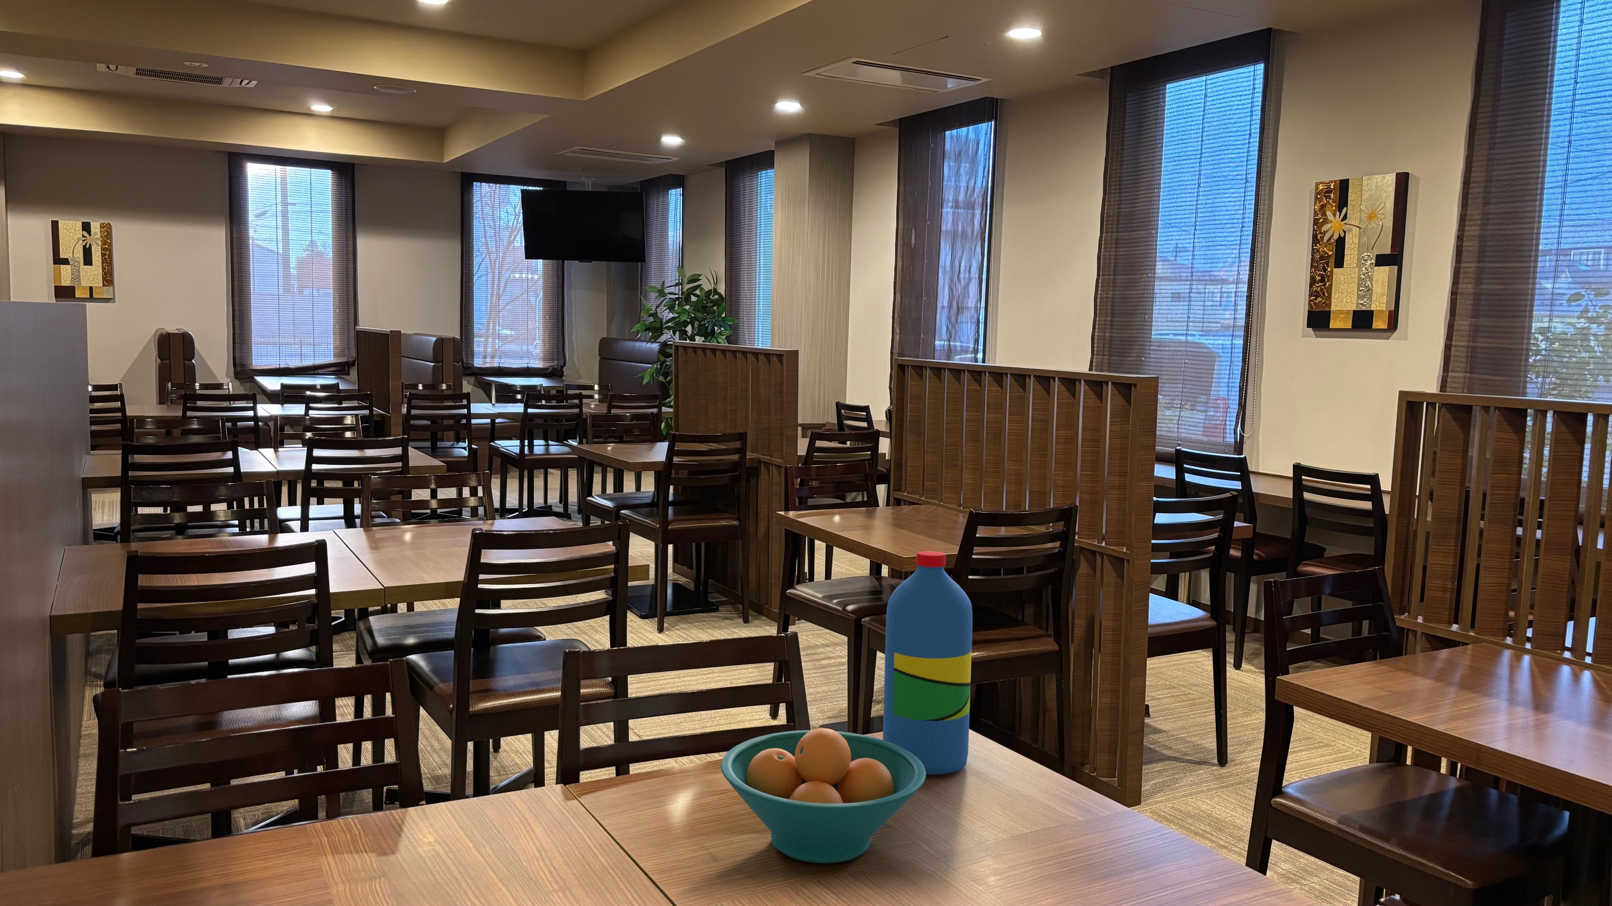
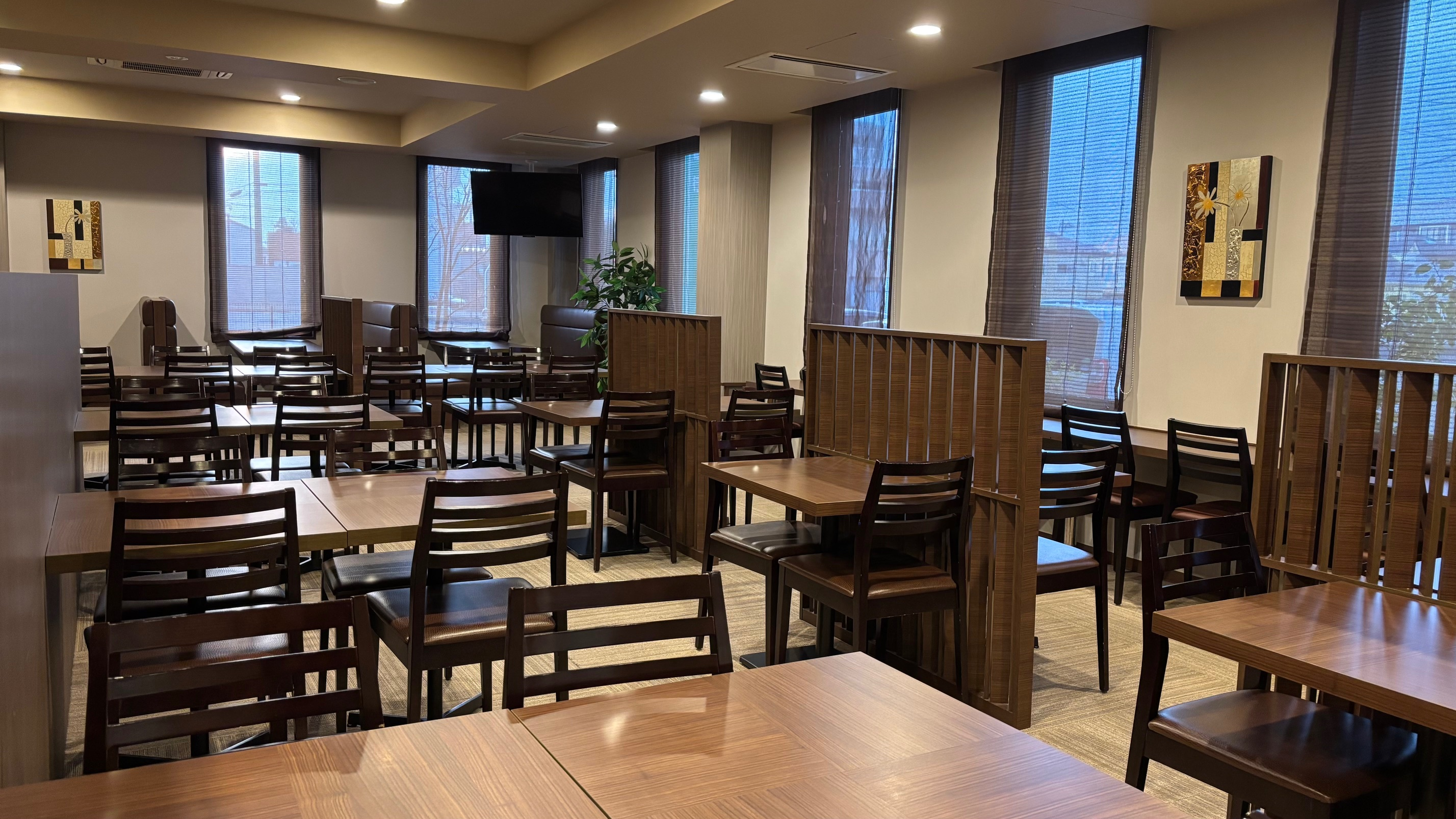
- fruit bowl (823, 787)
- water bottle (929, 658)
